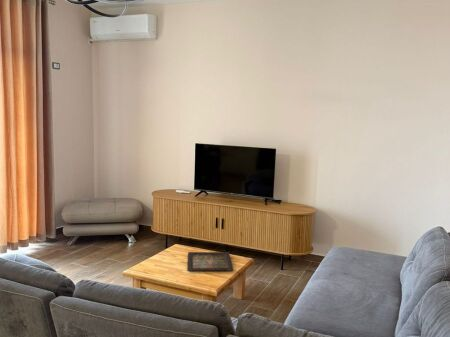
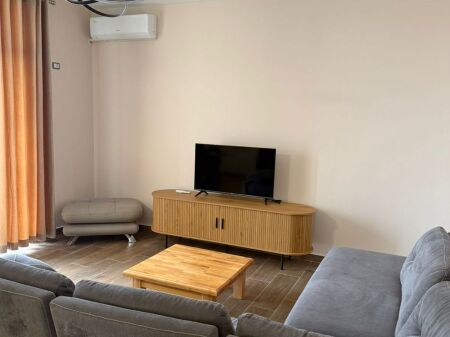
- icon panel (209, 261)
